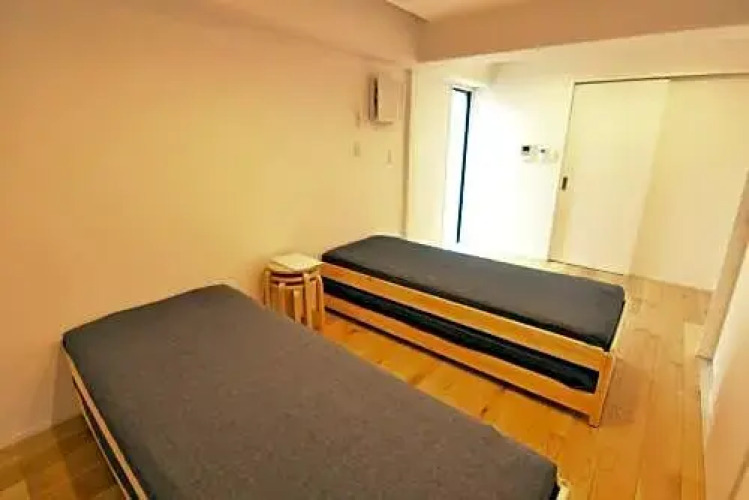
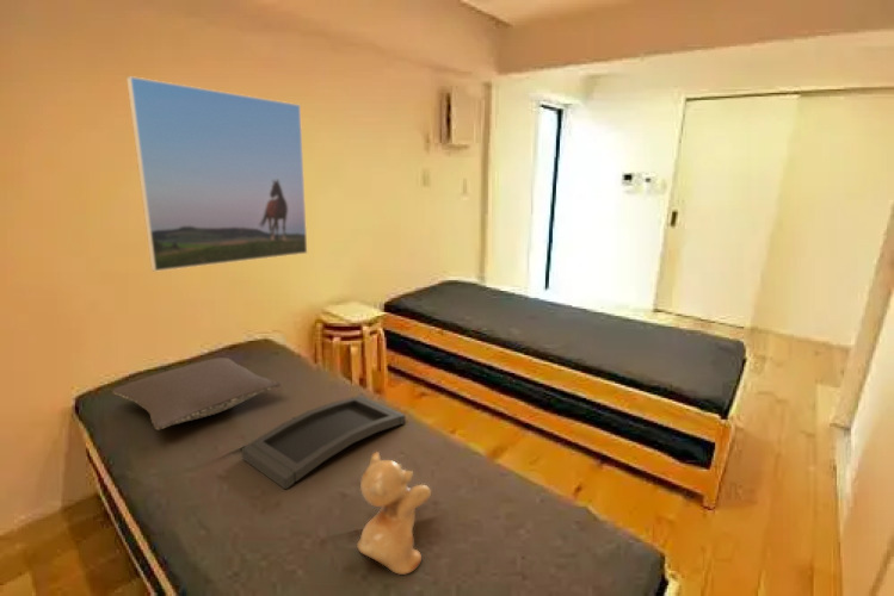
+ teddy bear (390, 509)
+ tray (329, 430)
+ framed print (232, 180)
+ pillow (198, 387)
